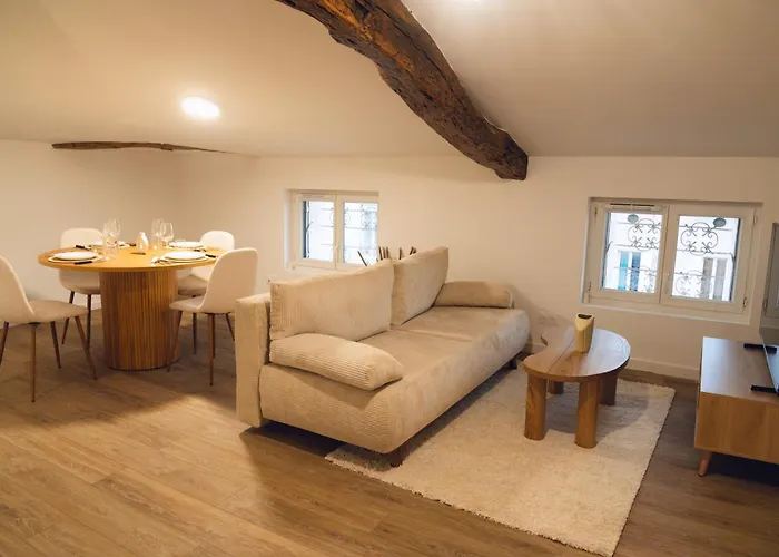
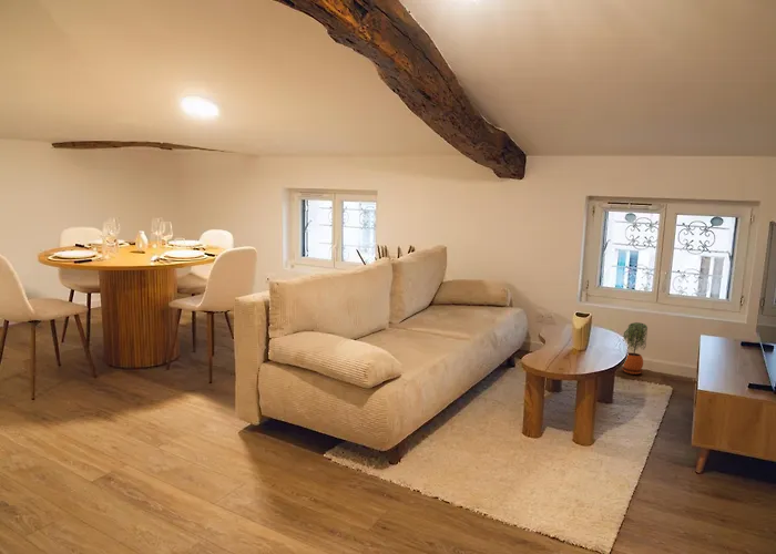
+ potted plant (634, 347)
